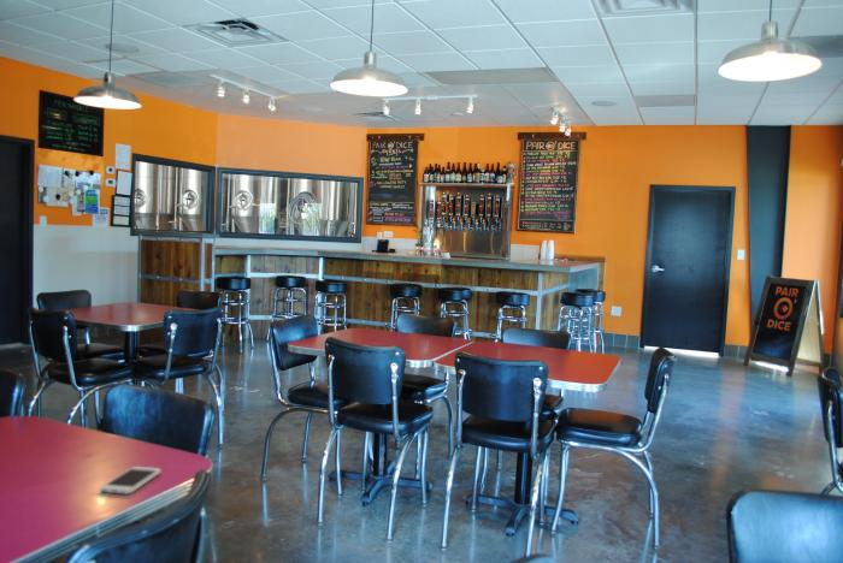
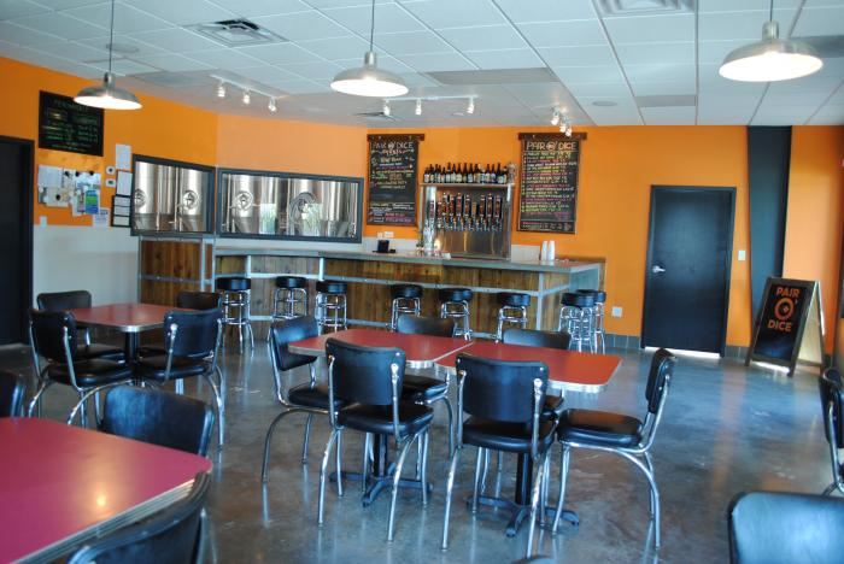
- smartphone (131, 479)
